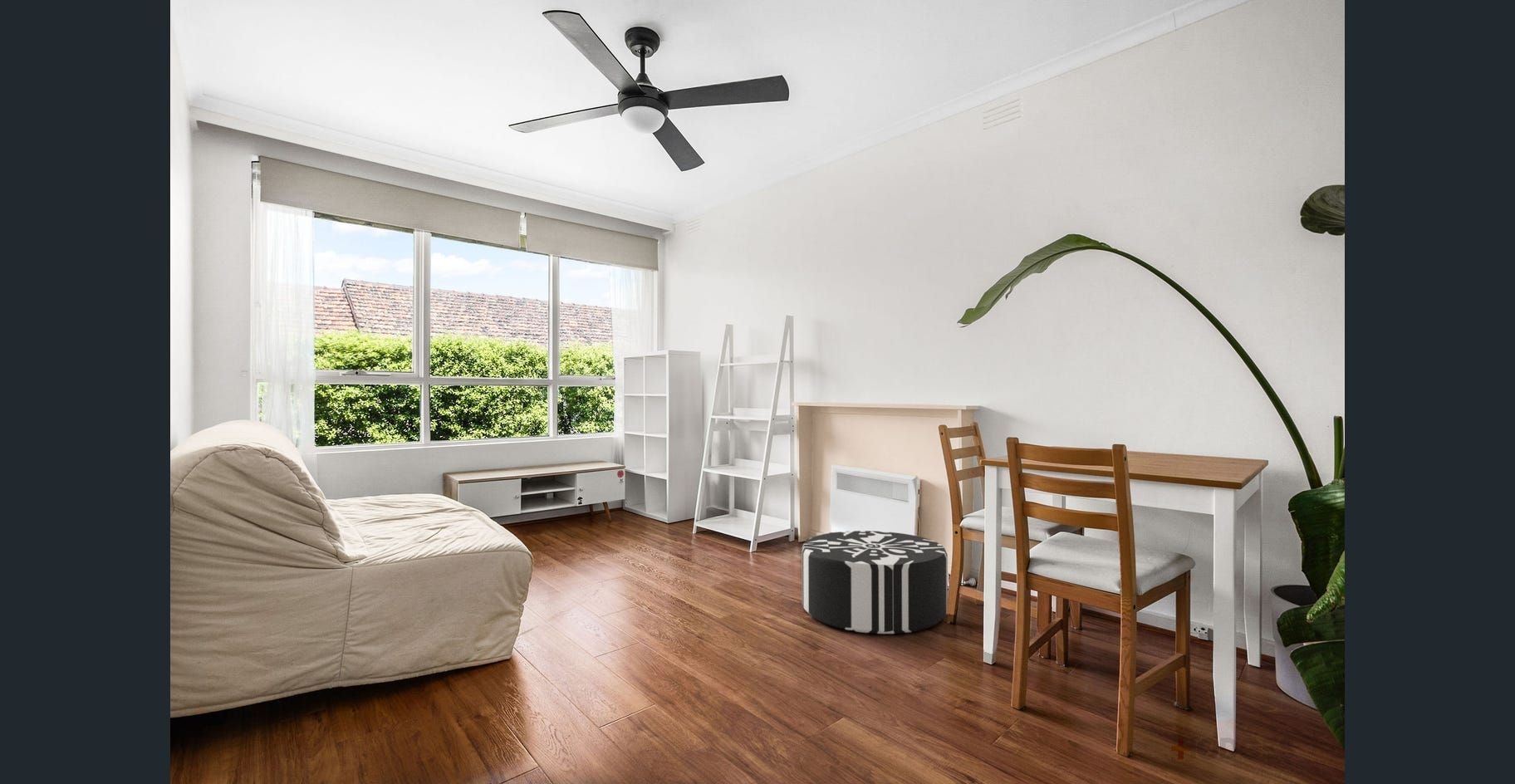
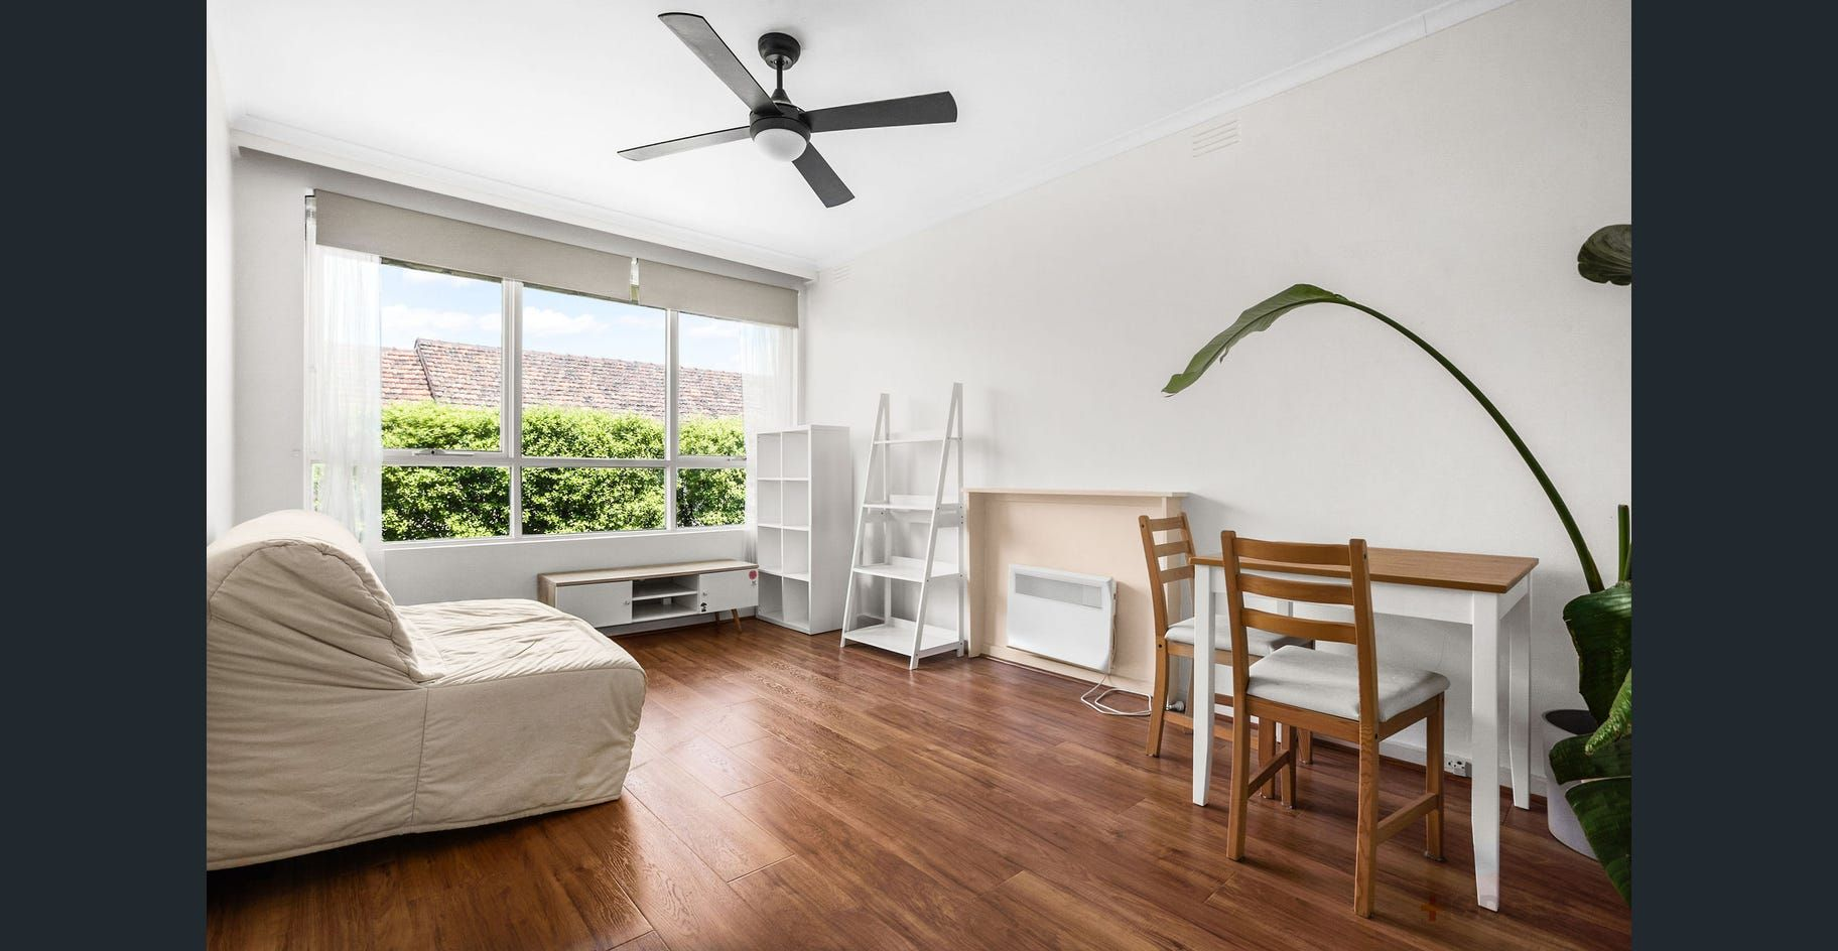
- pouf (873, 577)
